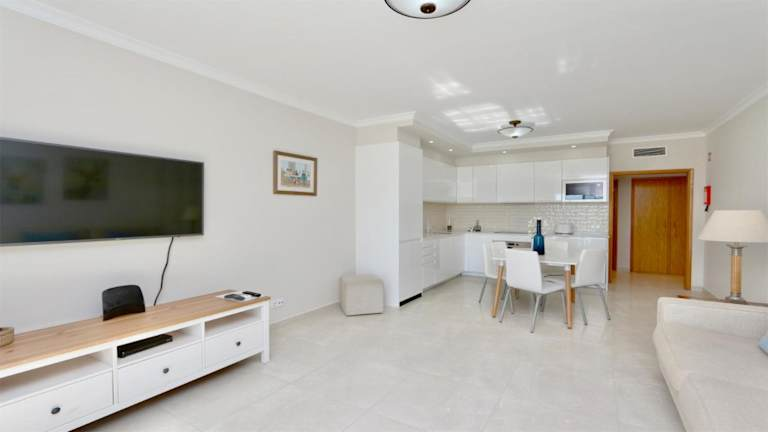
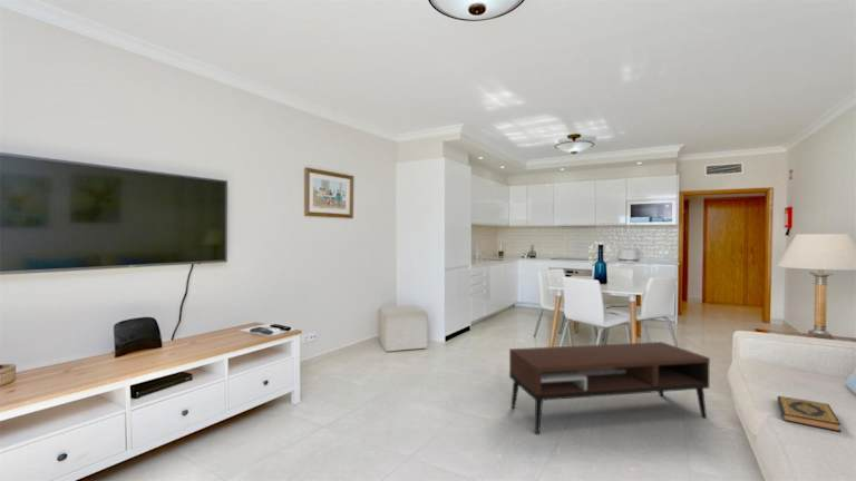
+ hardback book (806, 412)
+ coffee table (605, 382)
